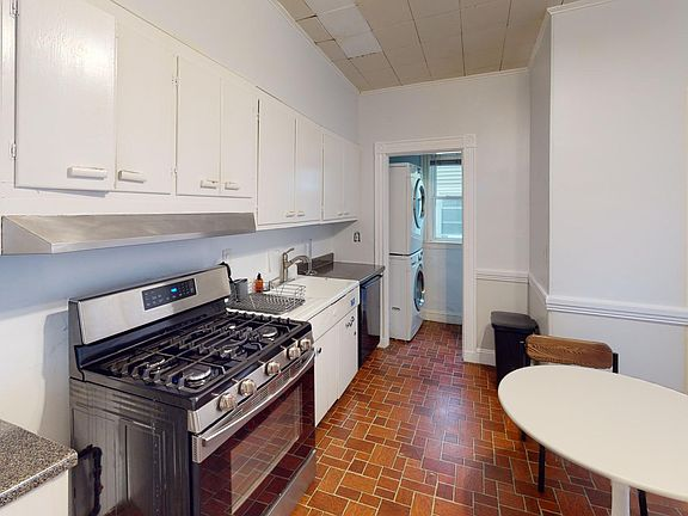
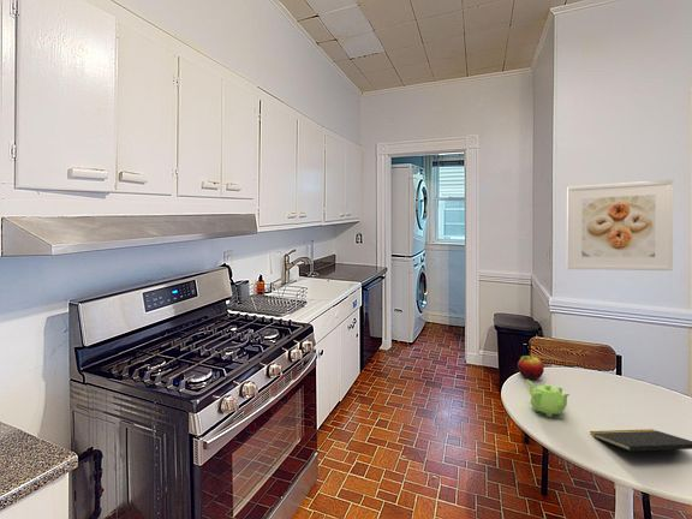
+ notepad (642, 439)
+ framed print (616, 226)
+ fruit (530, 366)
+ teapot (547, 398)
